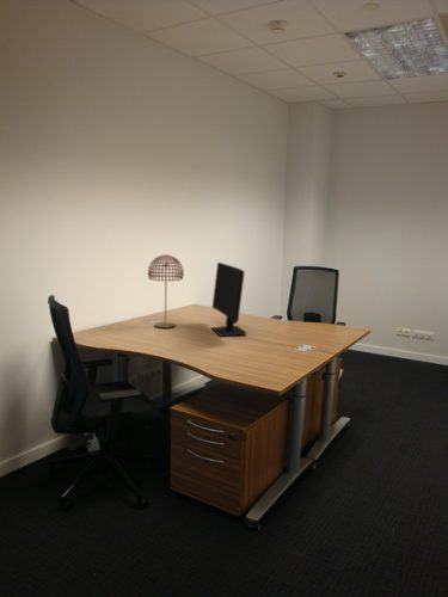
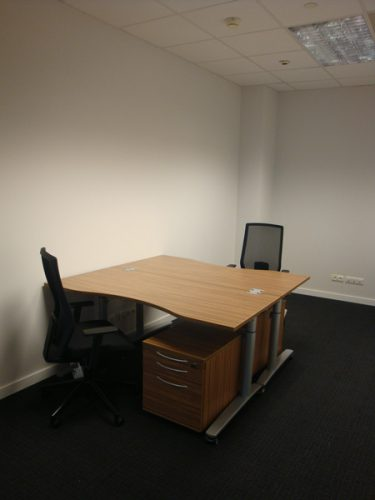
- table lamp (165, 290)
- computer monitor (229, 298)
